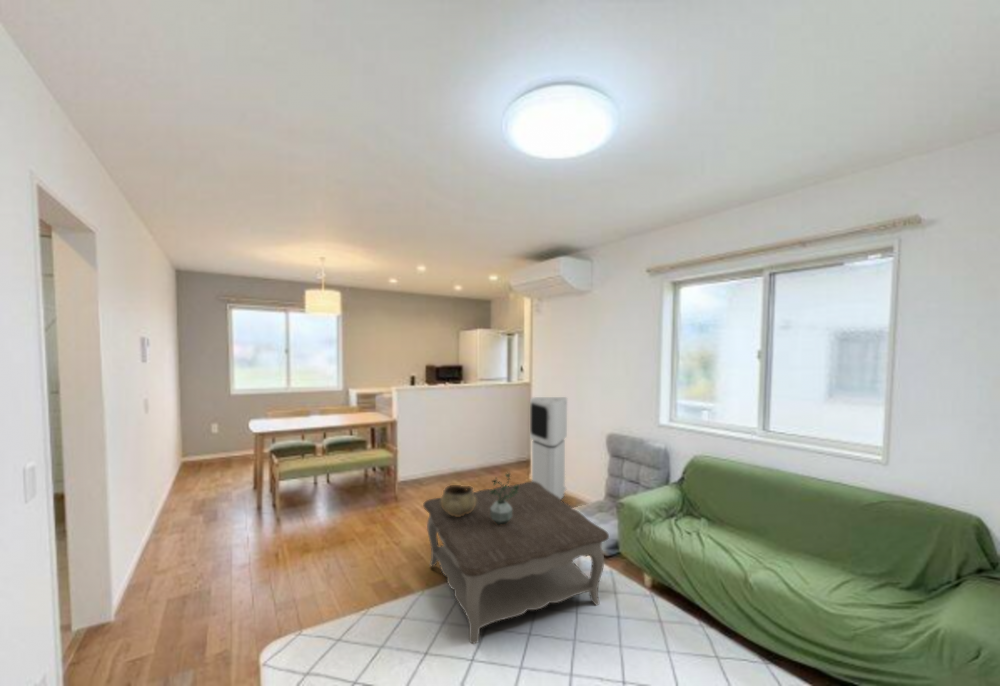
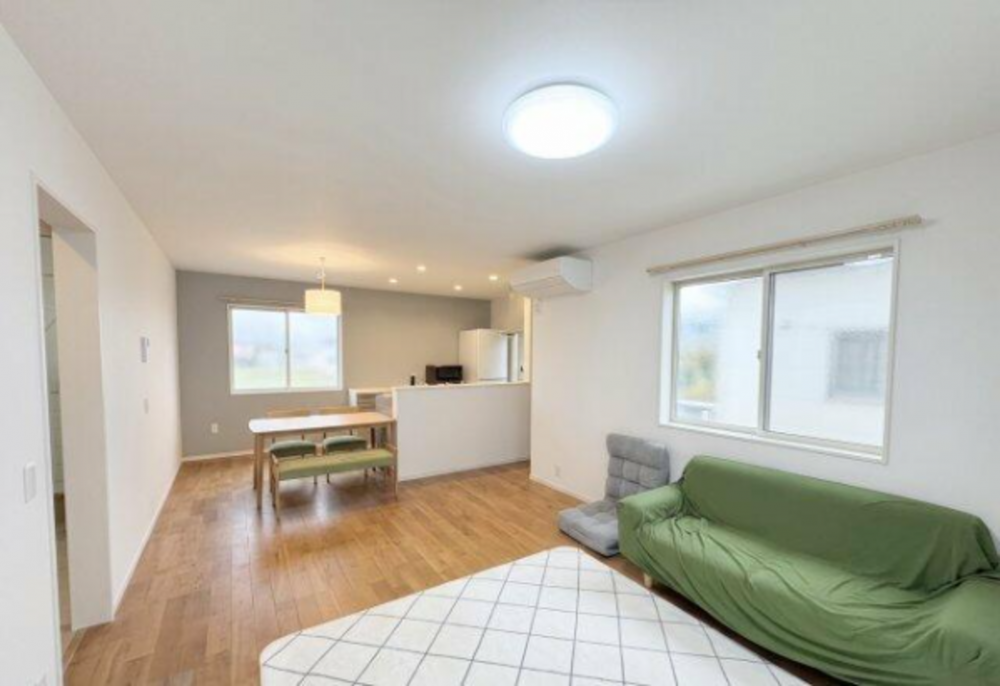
- coffee table (508, 549)
- air purifier (552, 449)
- potted plant (504, 497)
- decorative bowl (458, 501)
